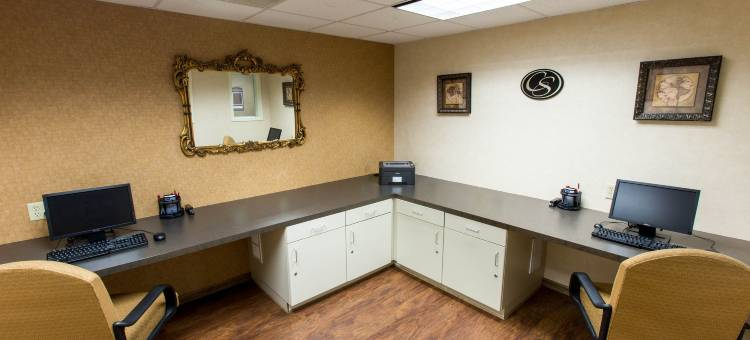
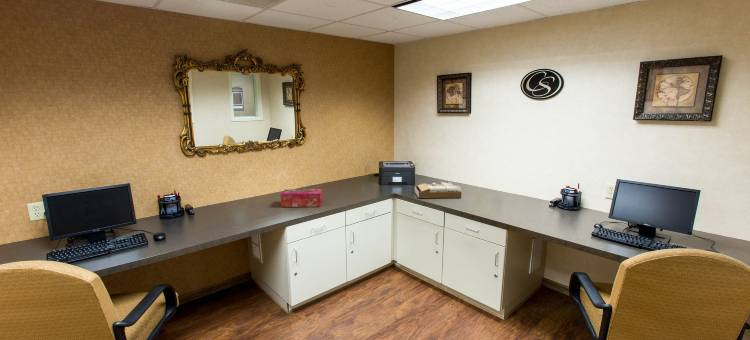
+ tissue box (302, 197)
+ paper tray (437, 189)
